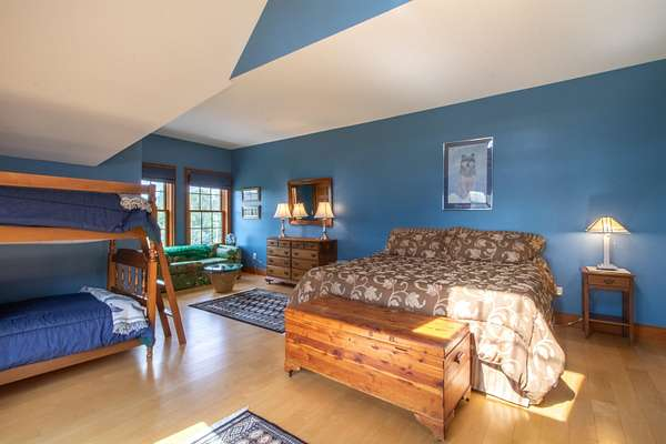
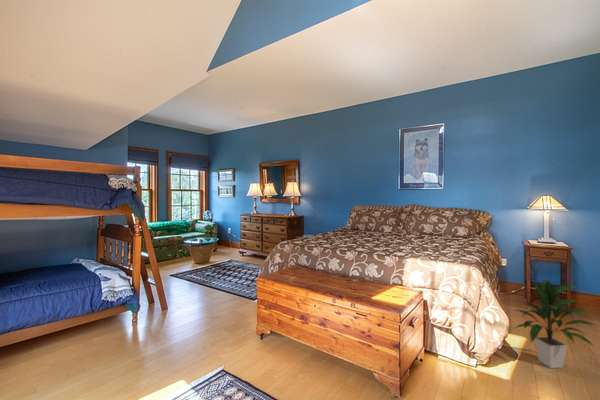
+ indoor plant (549, 319)
